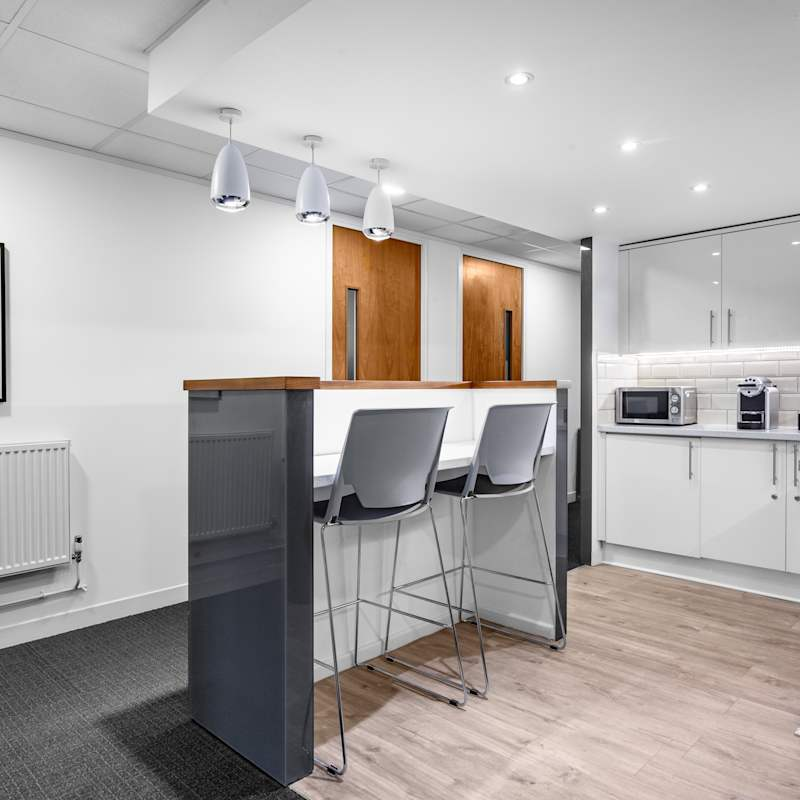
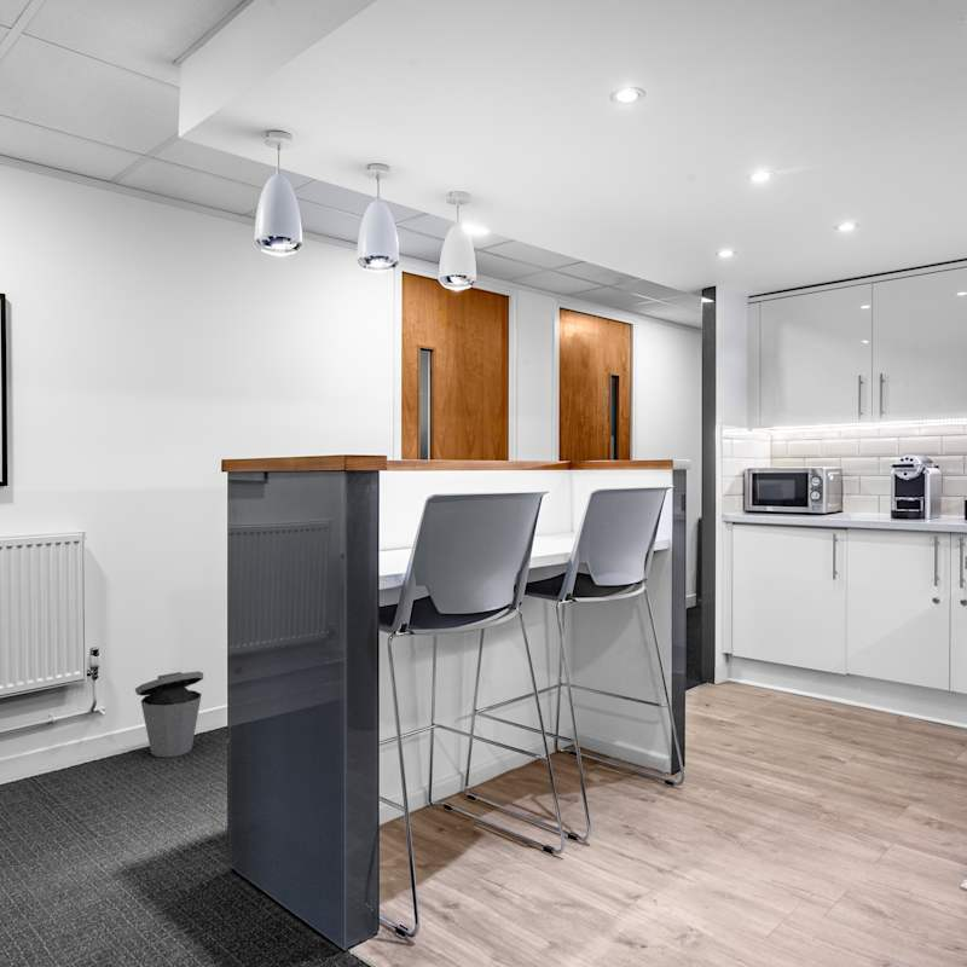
+ trash can (170, 708)
